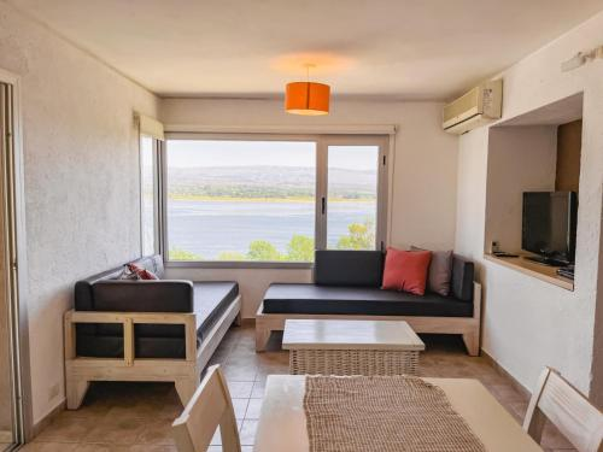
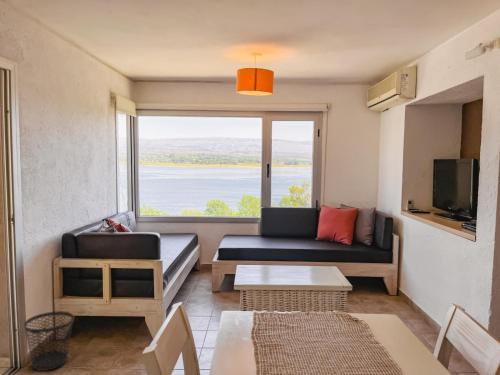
+ wastebasket (49, 341)
